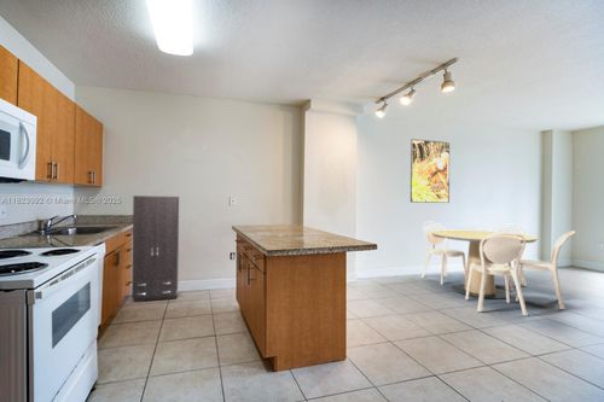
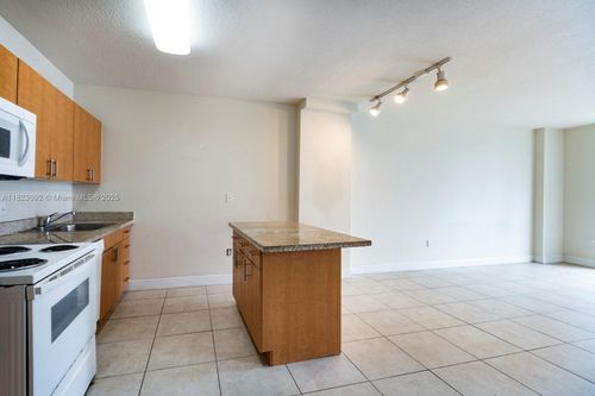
- dining table (483, 257)
- cabinet (156, 246)
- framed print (430, 171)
